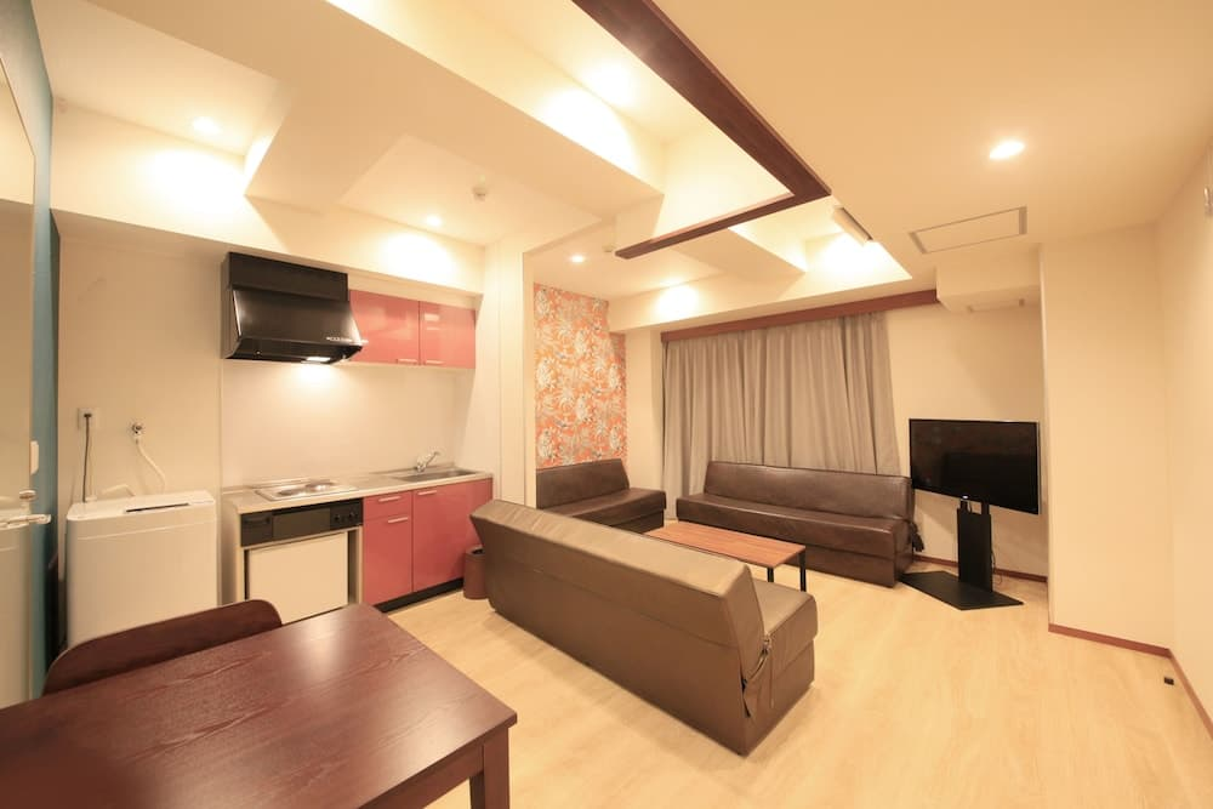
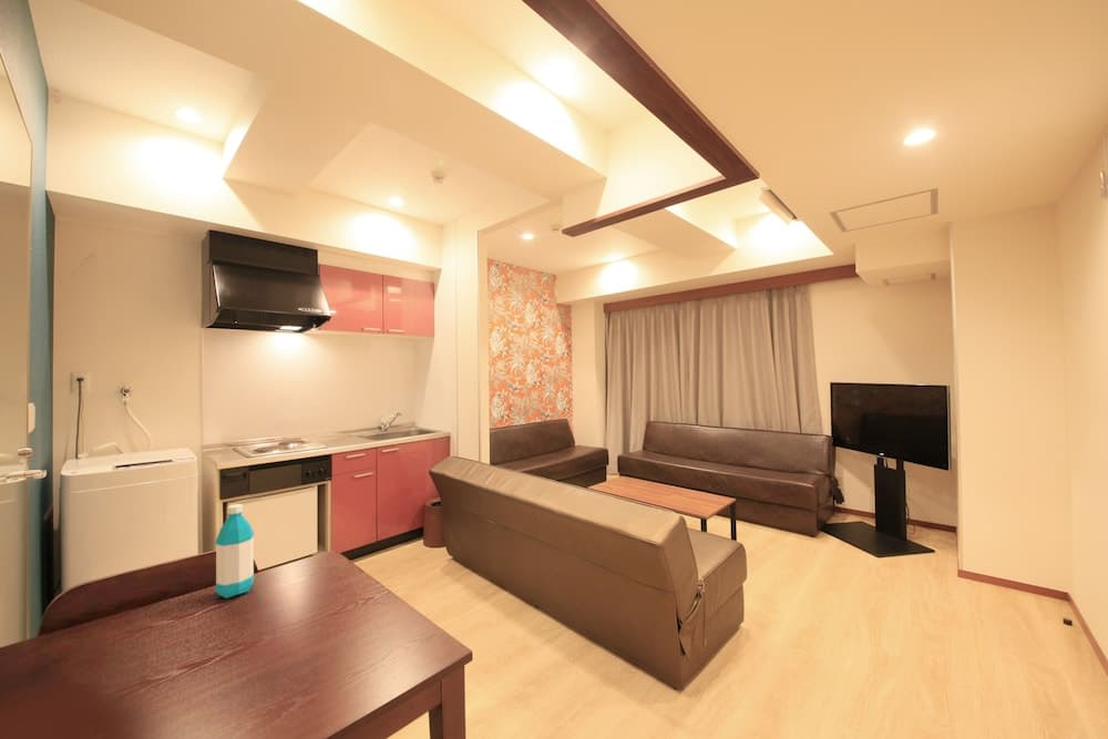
+ water bottle (235, 548)
